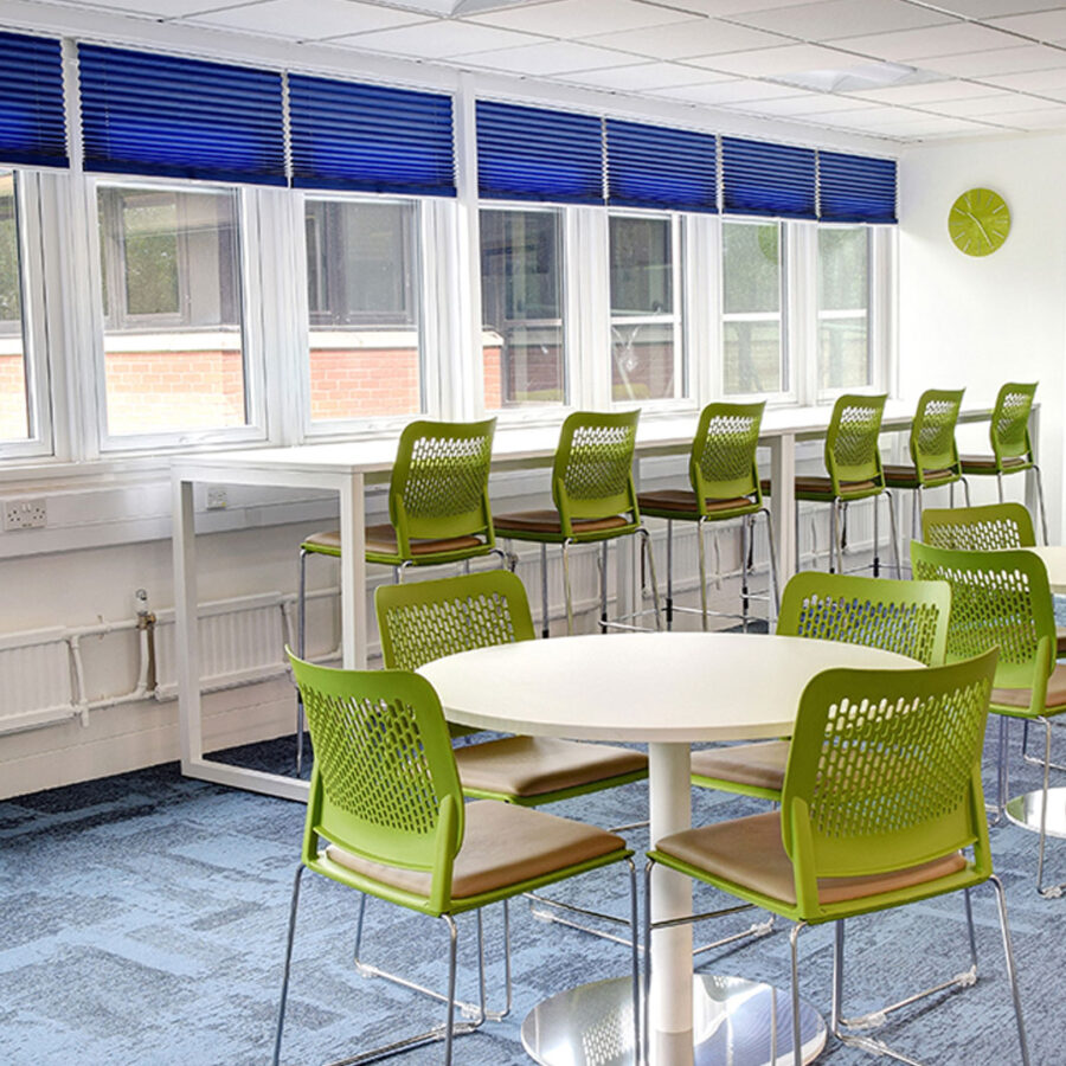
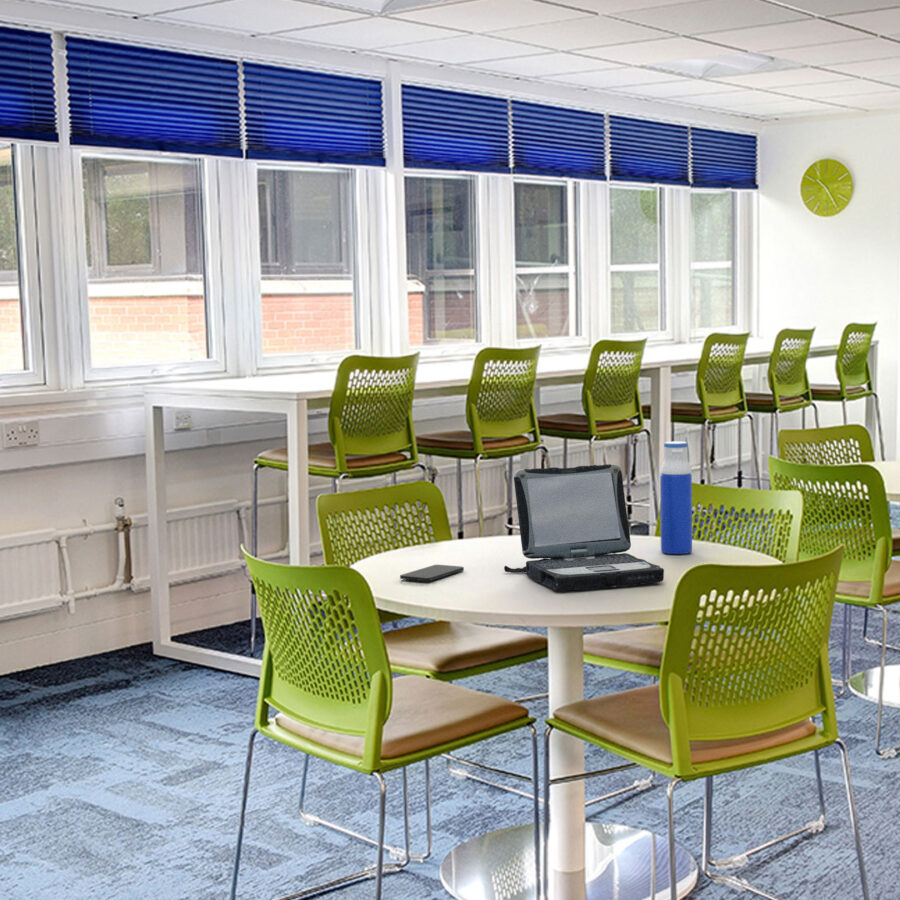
+ smartphone (432, 572)
+ water bottle (676, 497)
+ laptop (584, 524)
